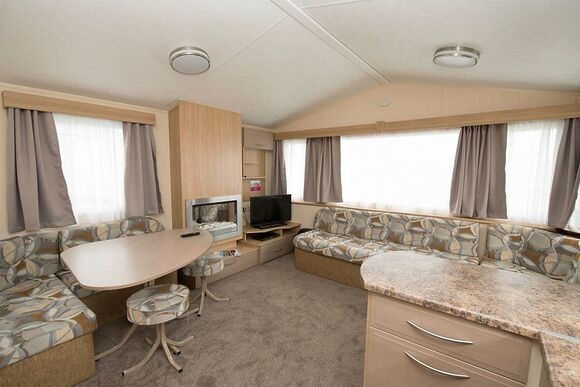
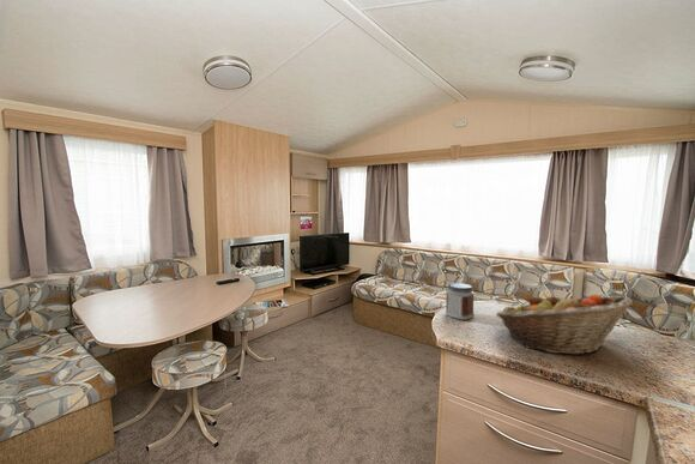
+ fruit basket (560, 315)
+ jar (459, 300)
